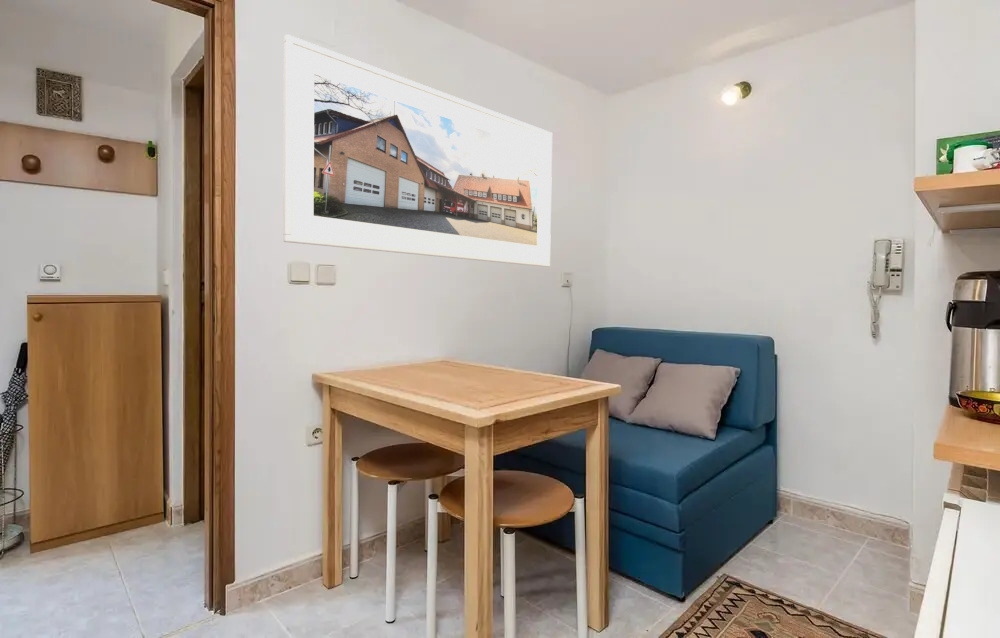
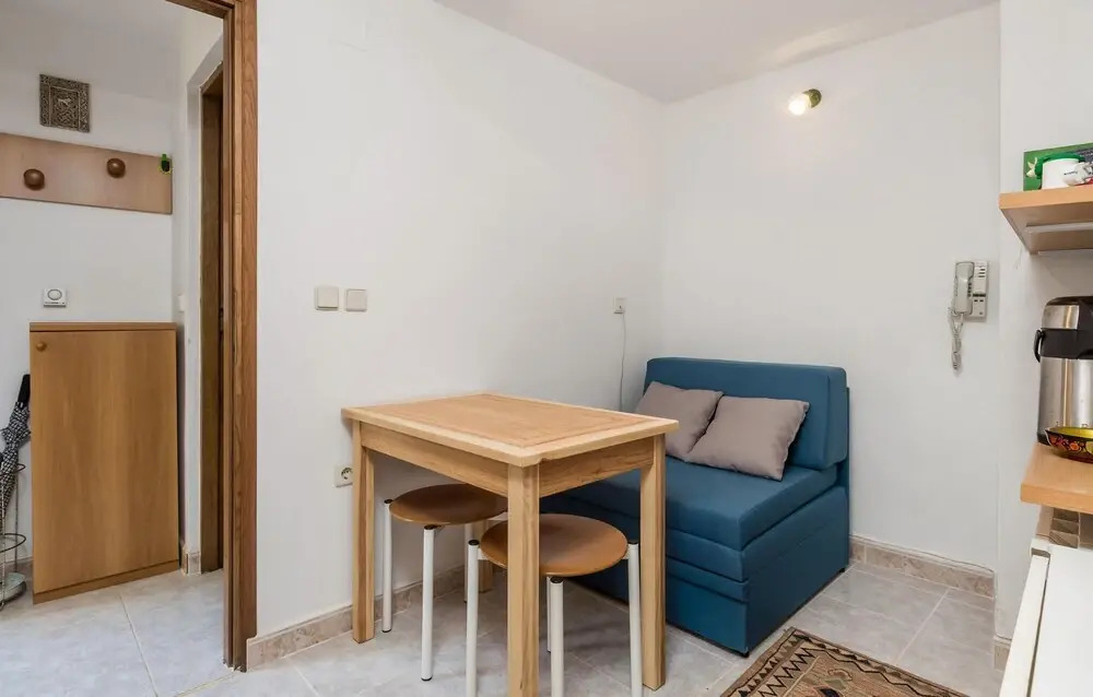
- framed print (445, 176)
